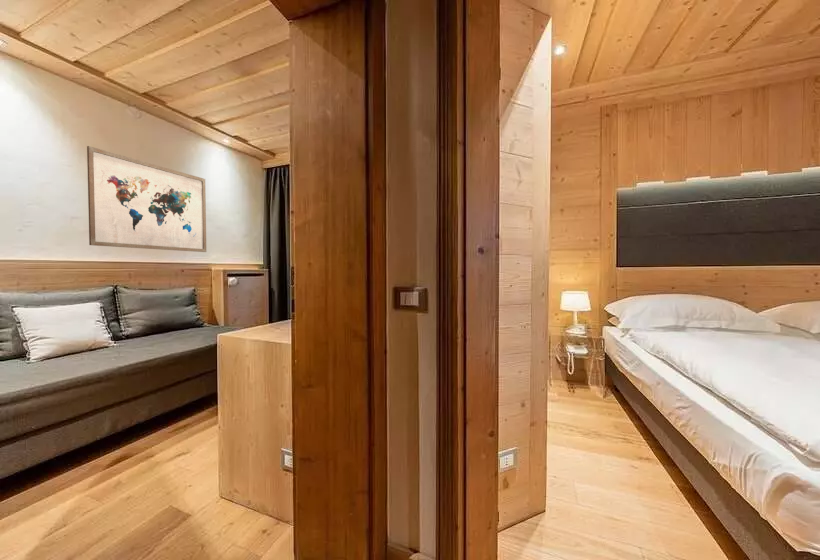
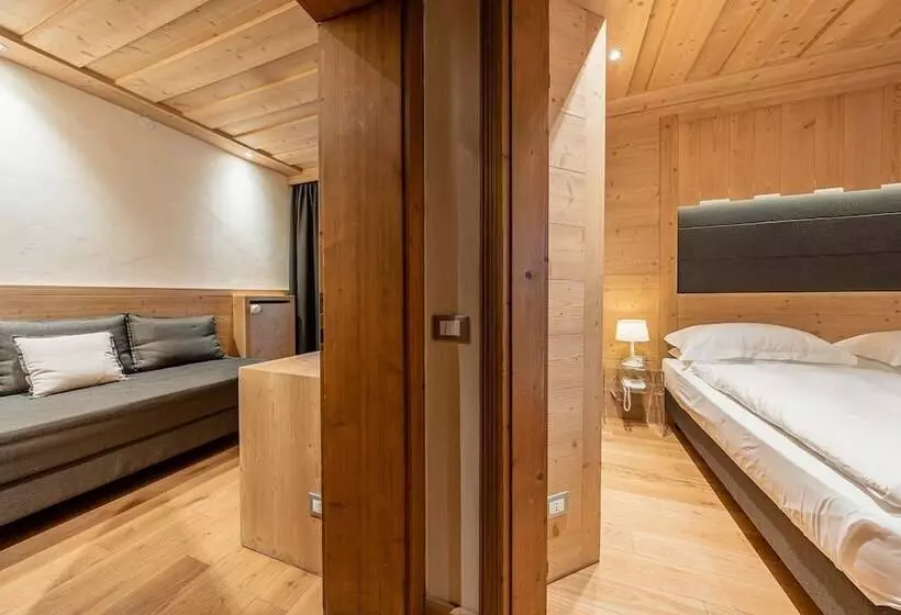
- wall art (155, 207)
